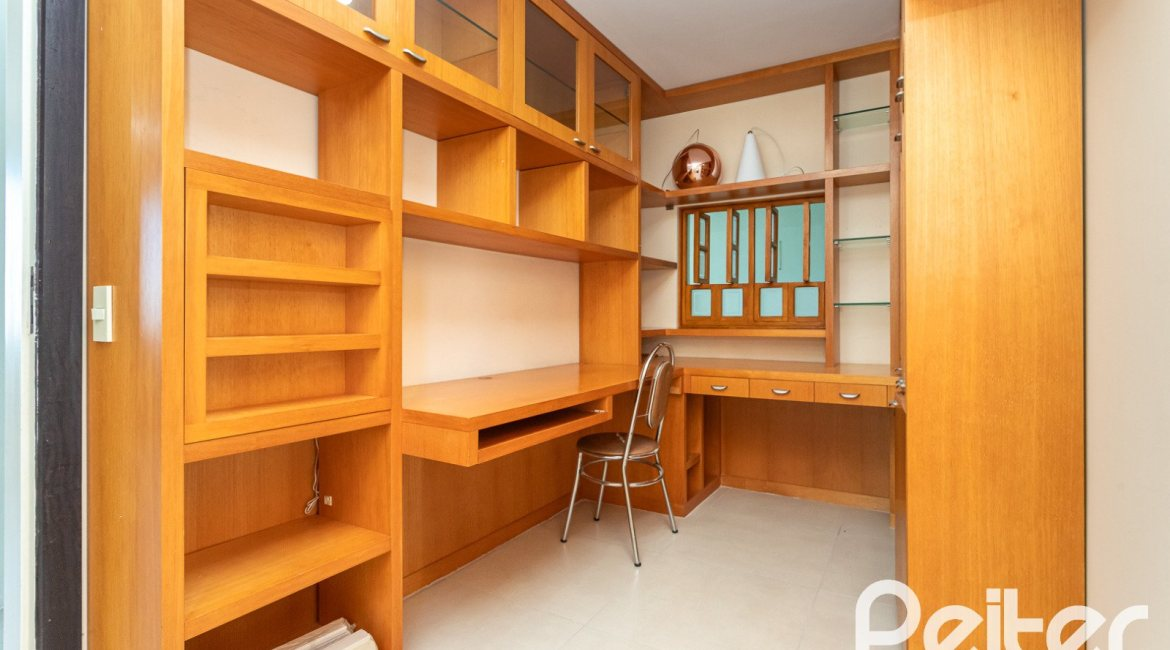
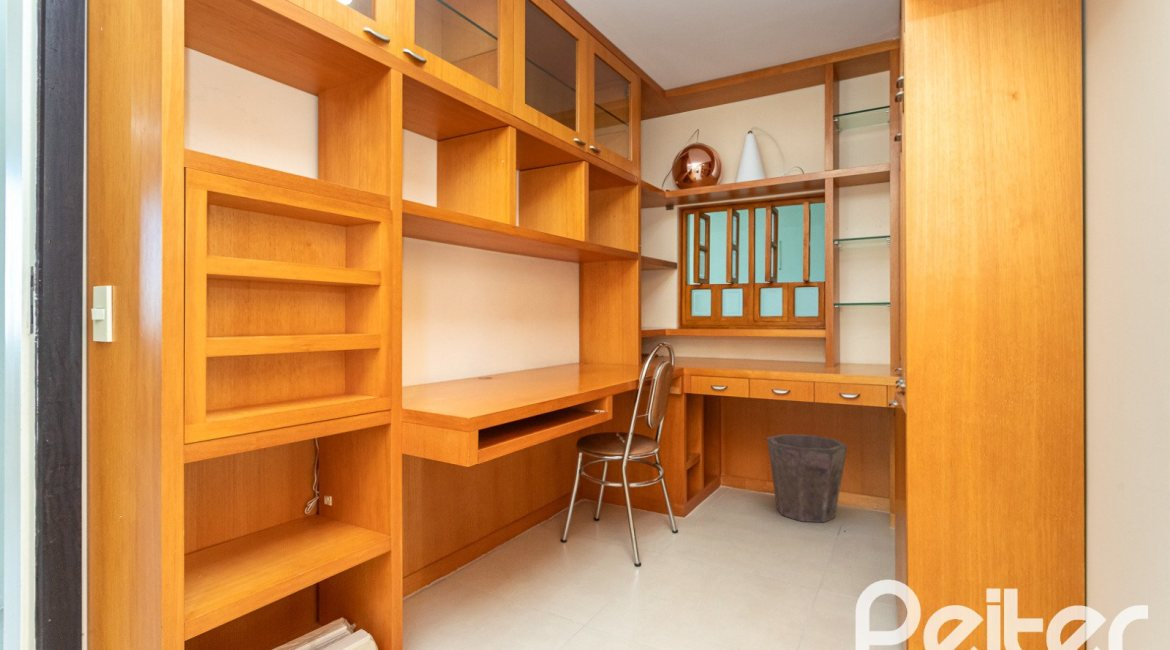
+ waste bin (805, 477)
